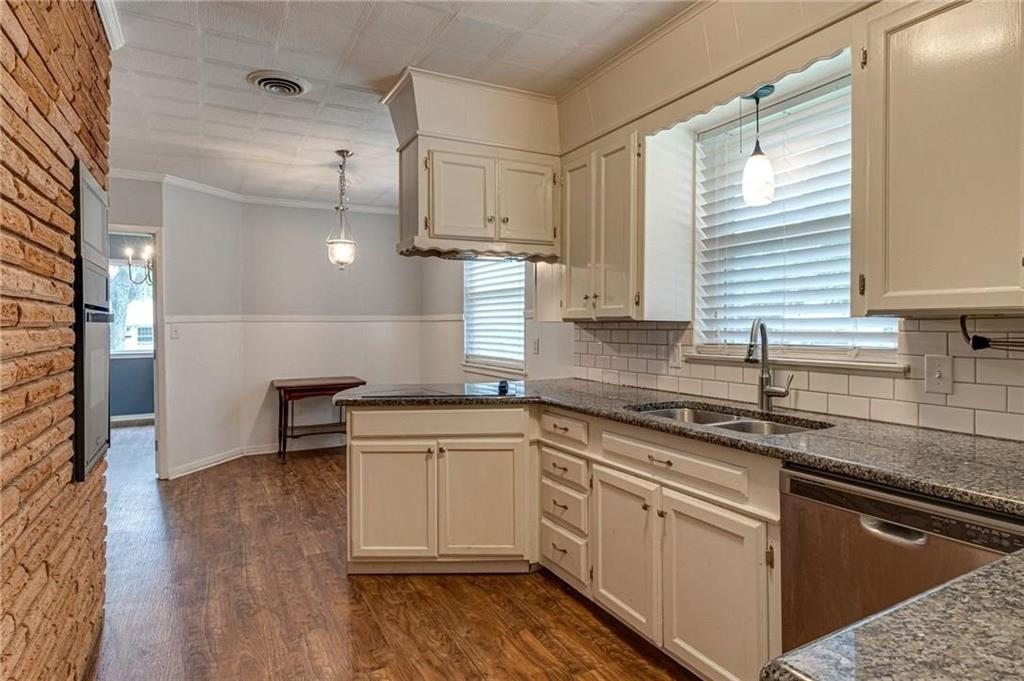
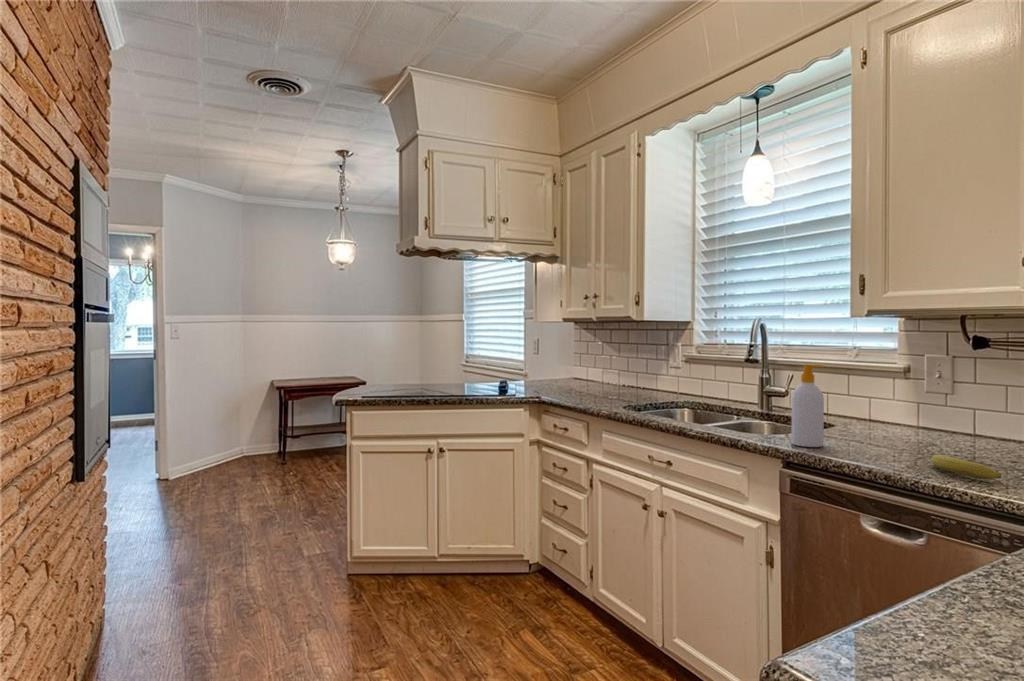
+ soap bottle (808, 404)
+ fruit (958, 464)
